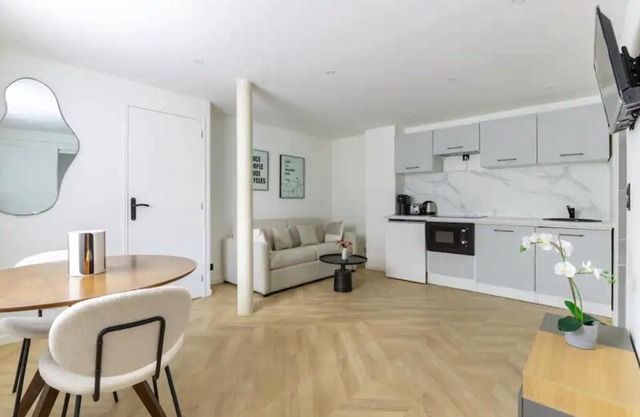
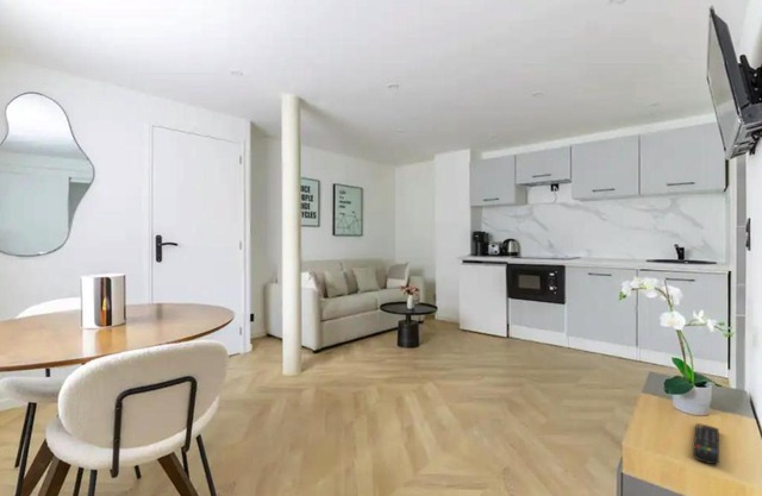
+ remote control (706, 442)
